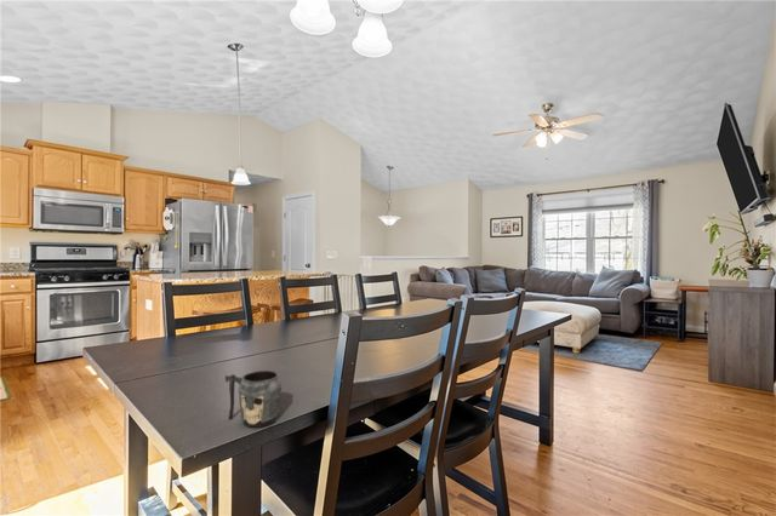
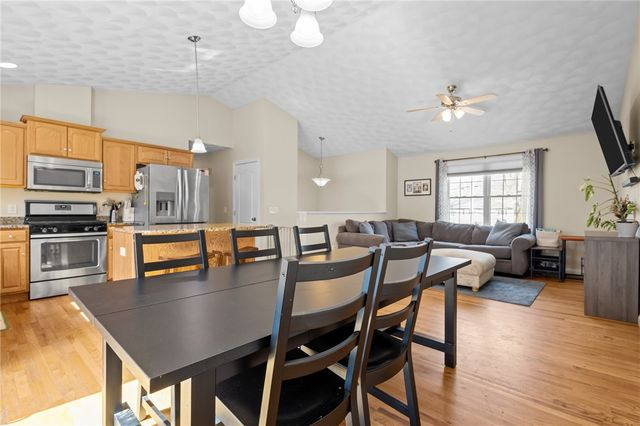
- mug (251, 397)
